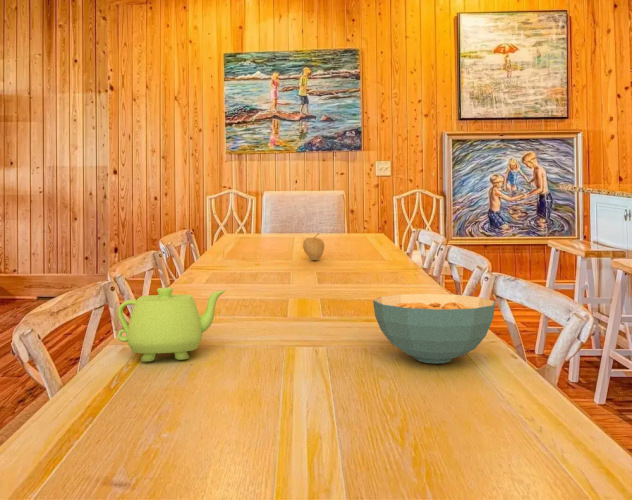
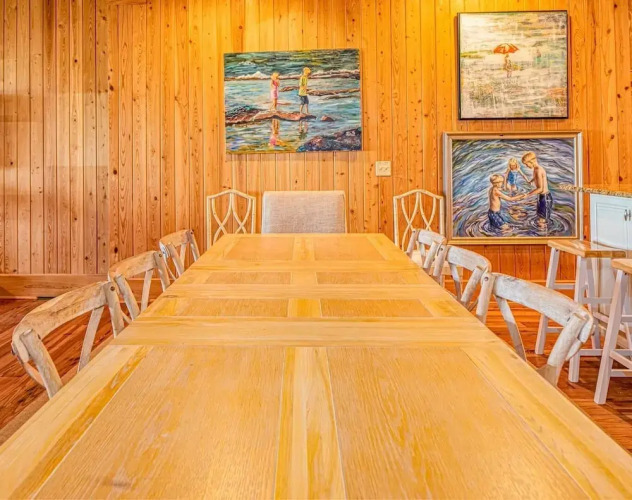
- teapot (172, 321)
- fruit (313, 246)
- cereal bowl (433, 330)
